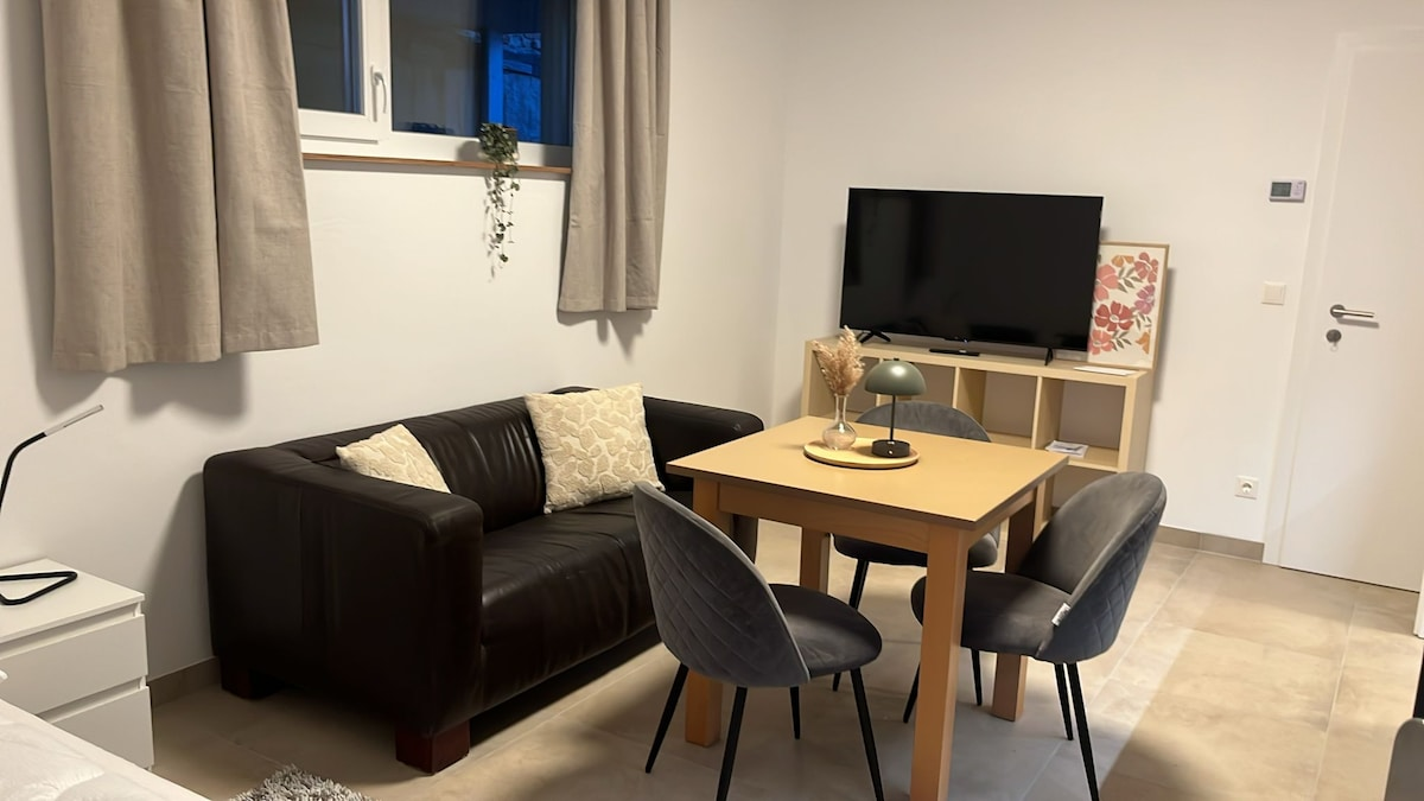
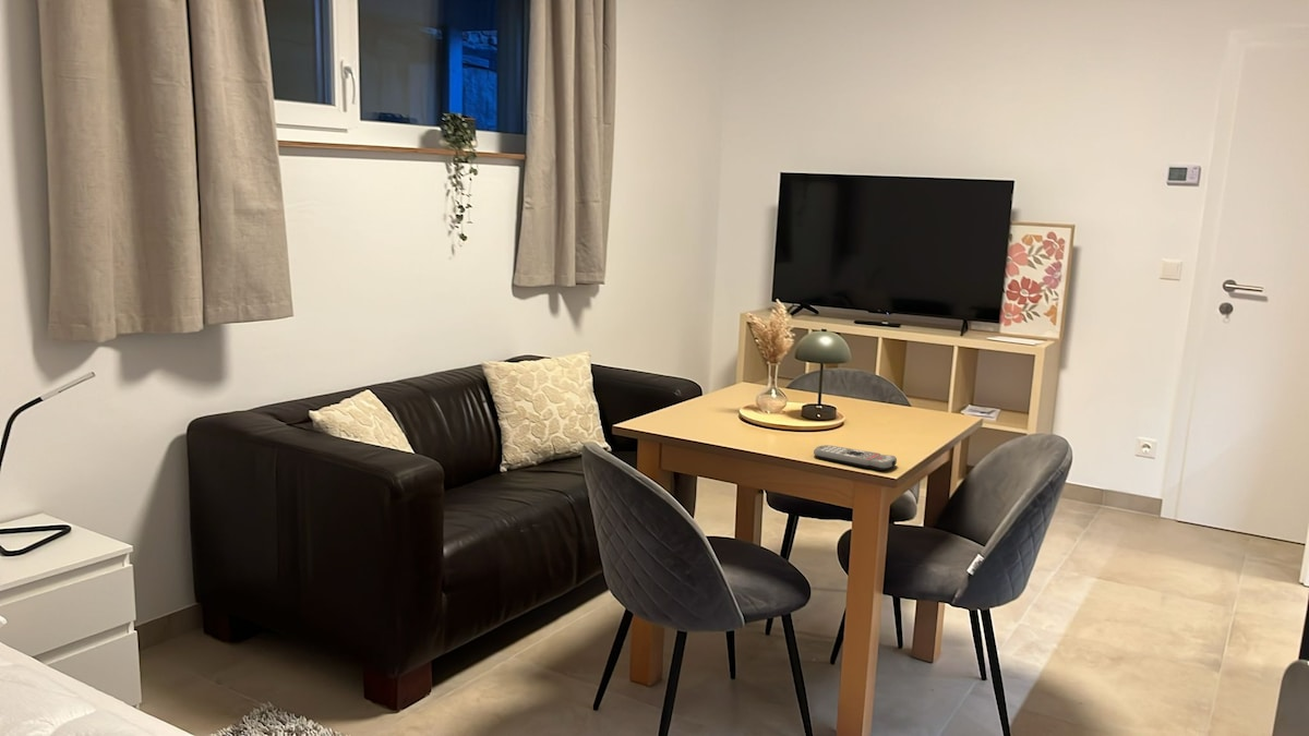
+ remote control (853, 457)
